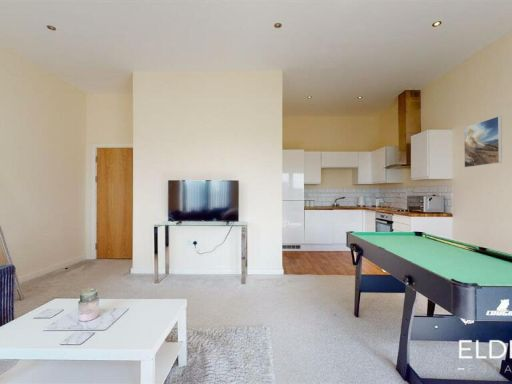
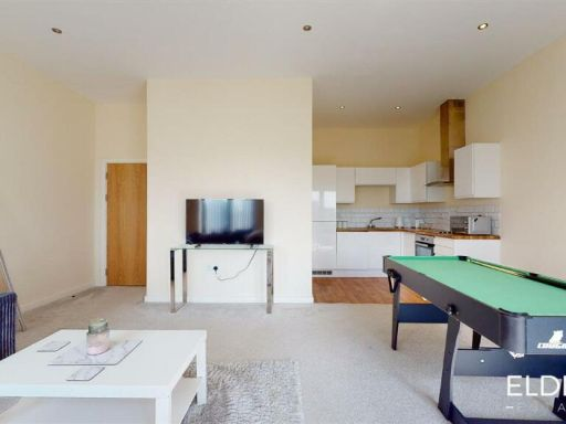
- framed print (481, 143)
